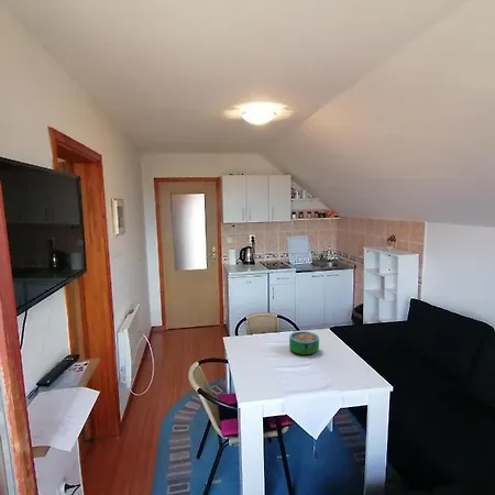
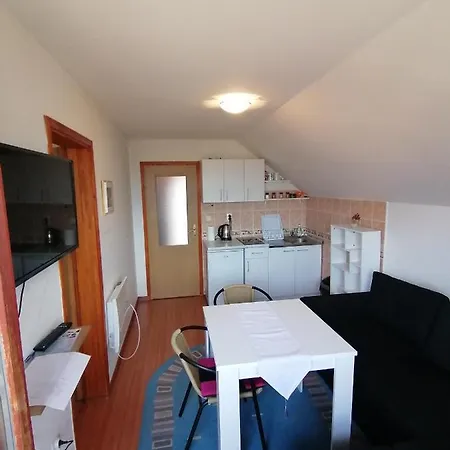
- decorative bowl (304, 342)
